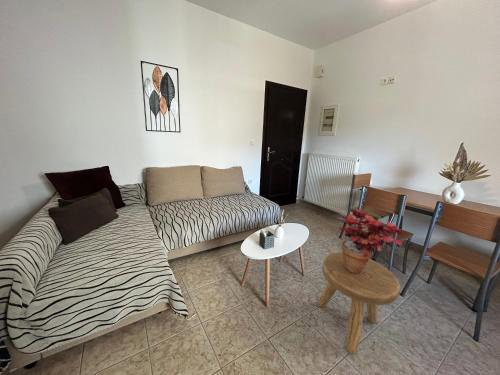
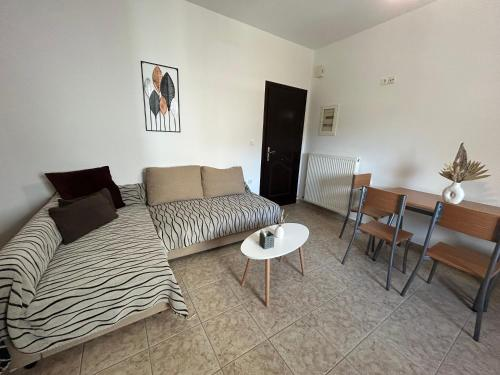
- potted plant (363, 243)
- stool (352, 298)
